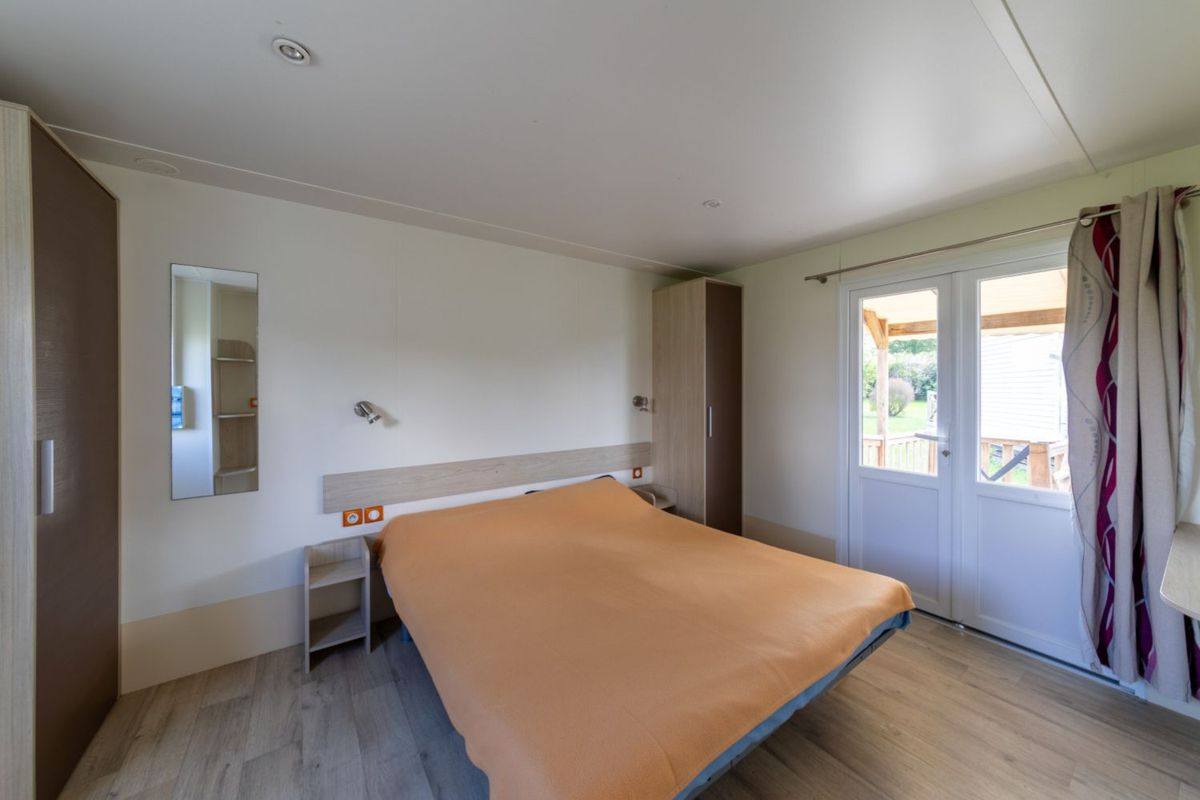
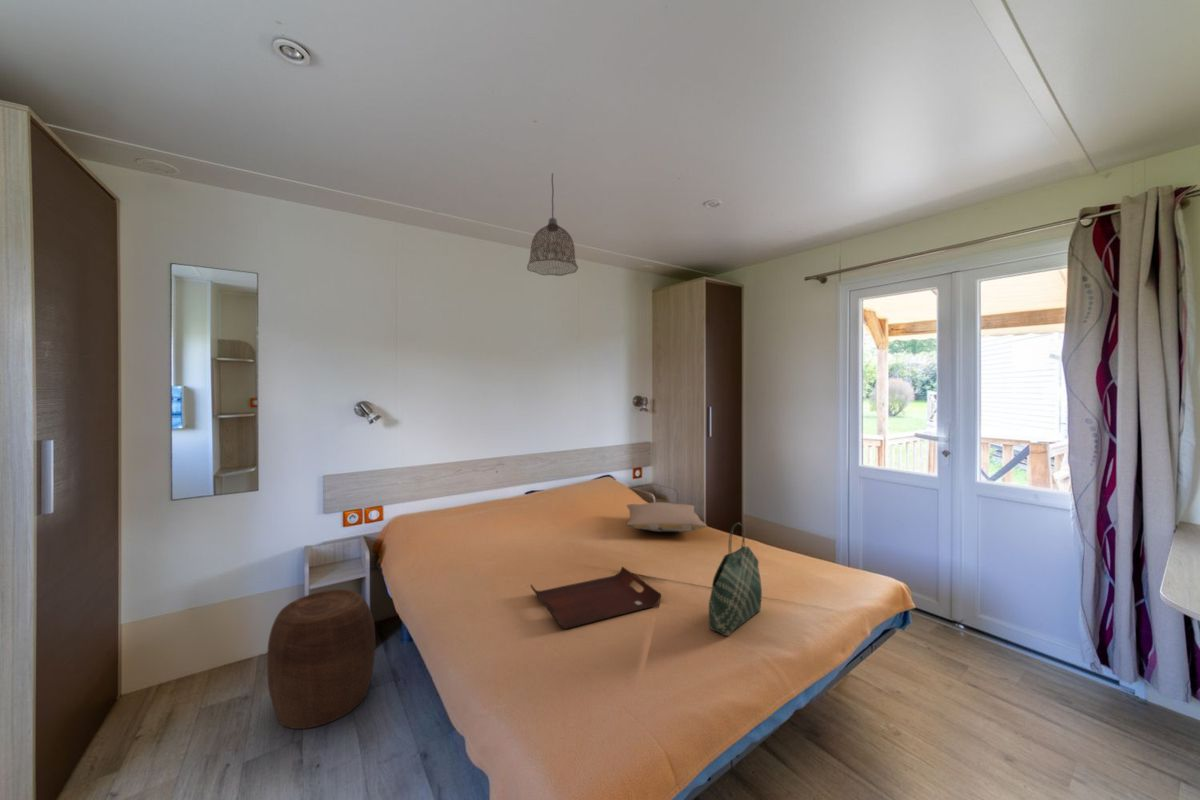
+ pillow (663, 516)
+ stool (324, 651)
+ serving tray (594, 594)
+ tote bag (736, 570)
+ pendant lamp (552, 221)
